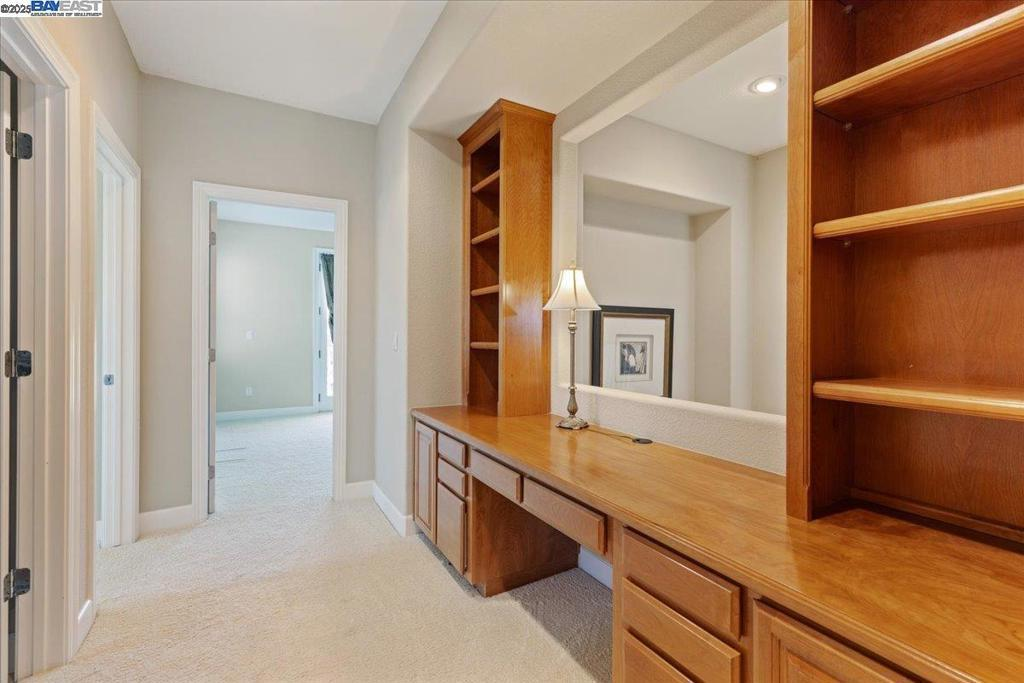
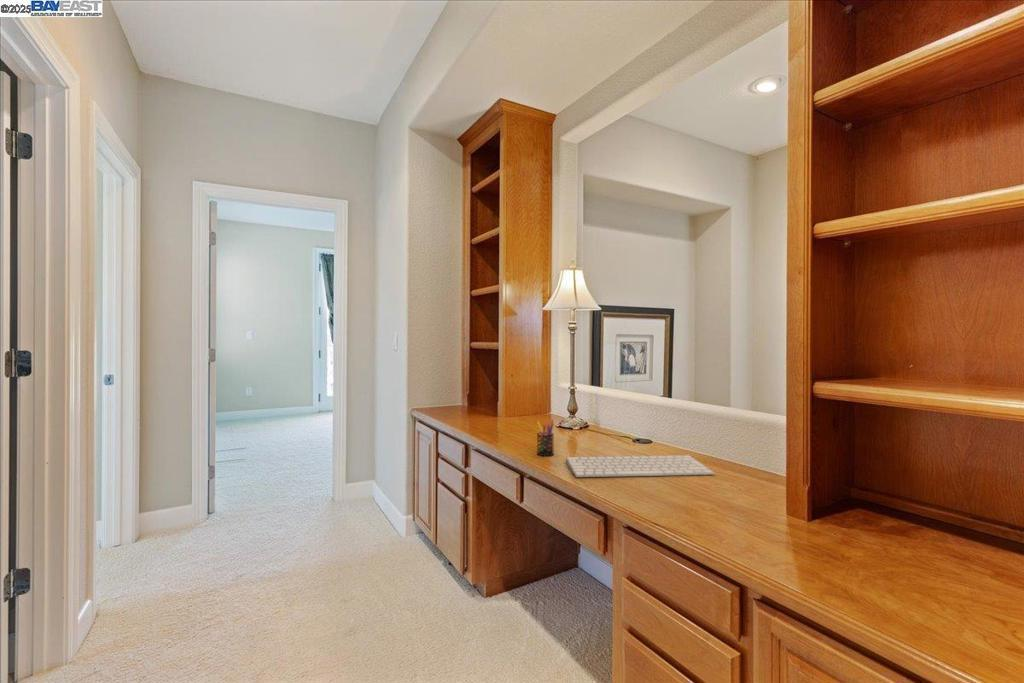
+ pen holder (547, 436)
+ computer keyboard (636, 465)
